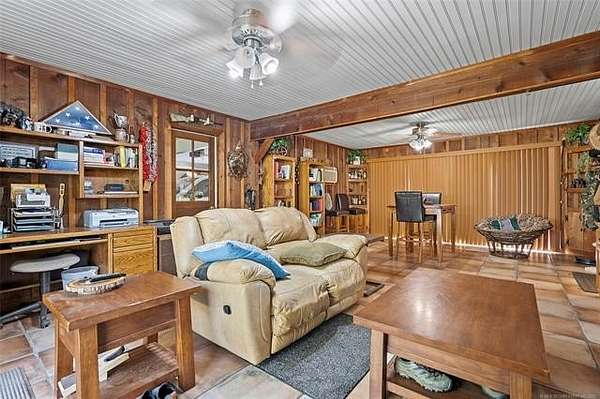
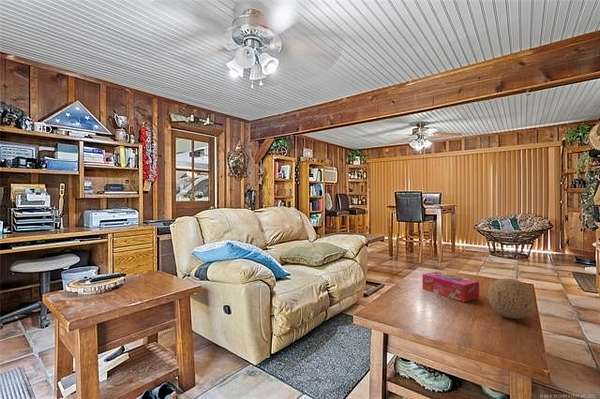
+ decorative ball (510, 298)
+ tissue box (449, 285)
